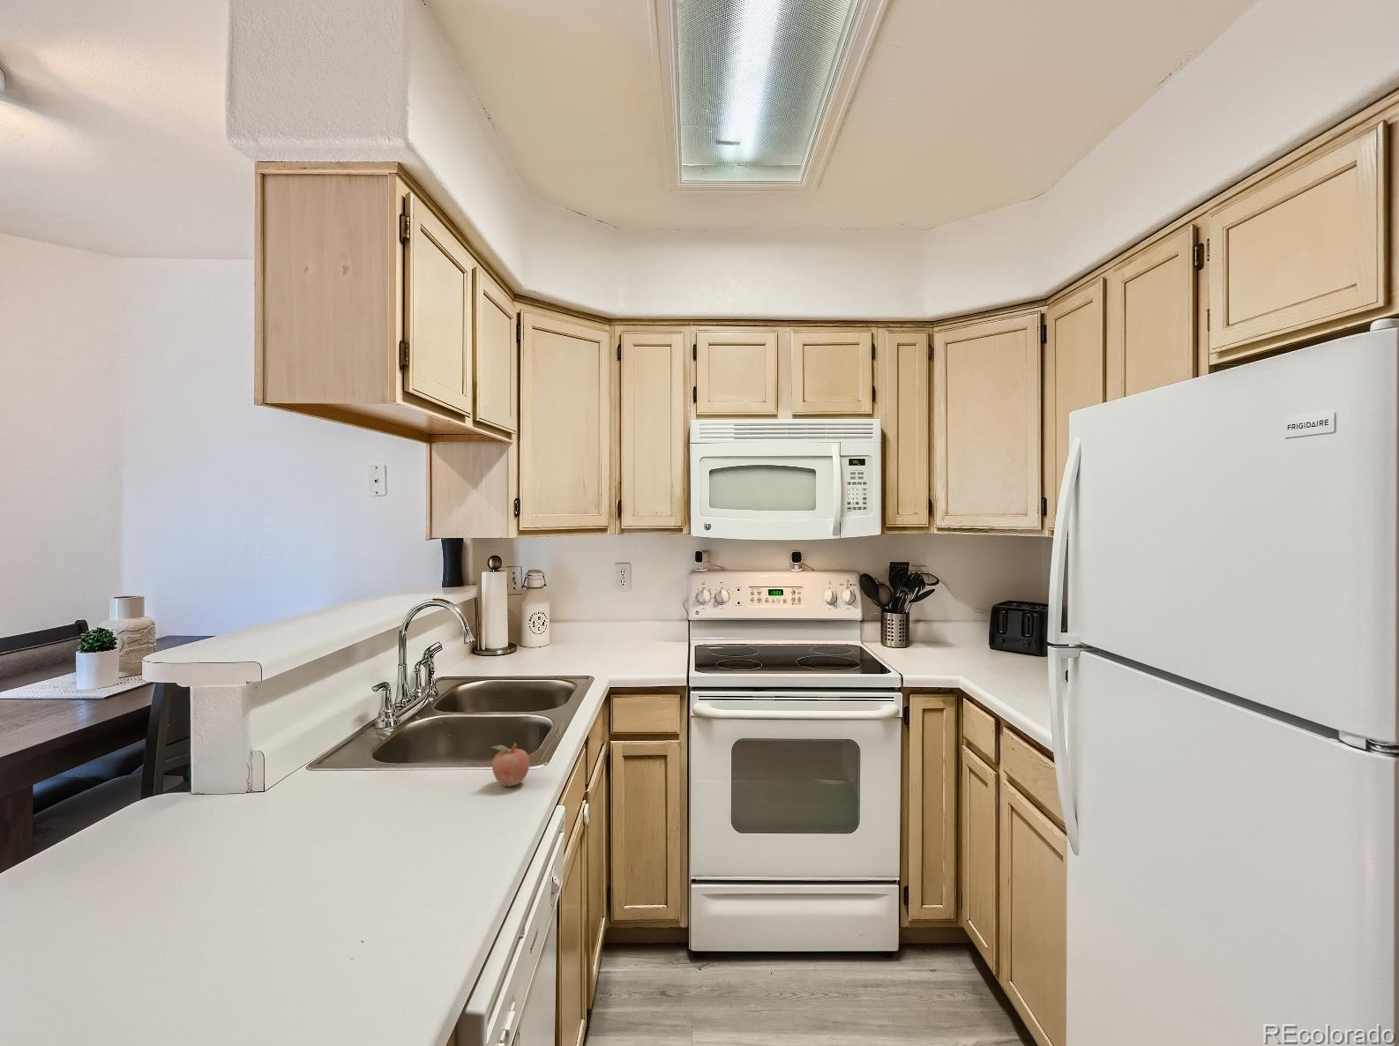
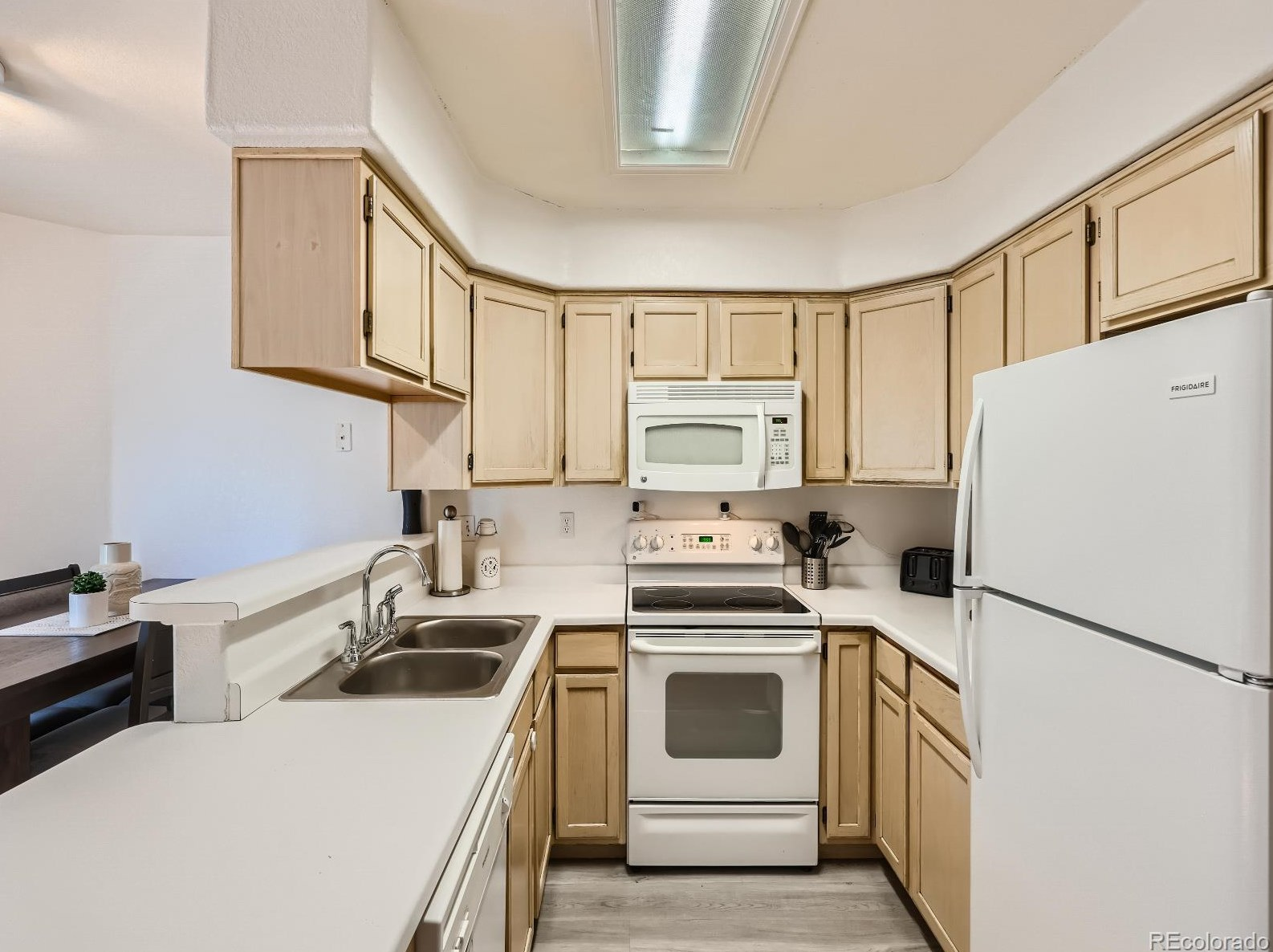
- fruit (510, 763)
